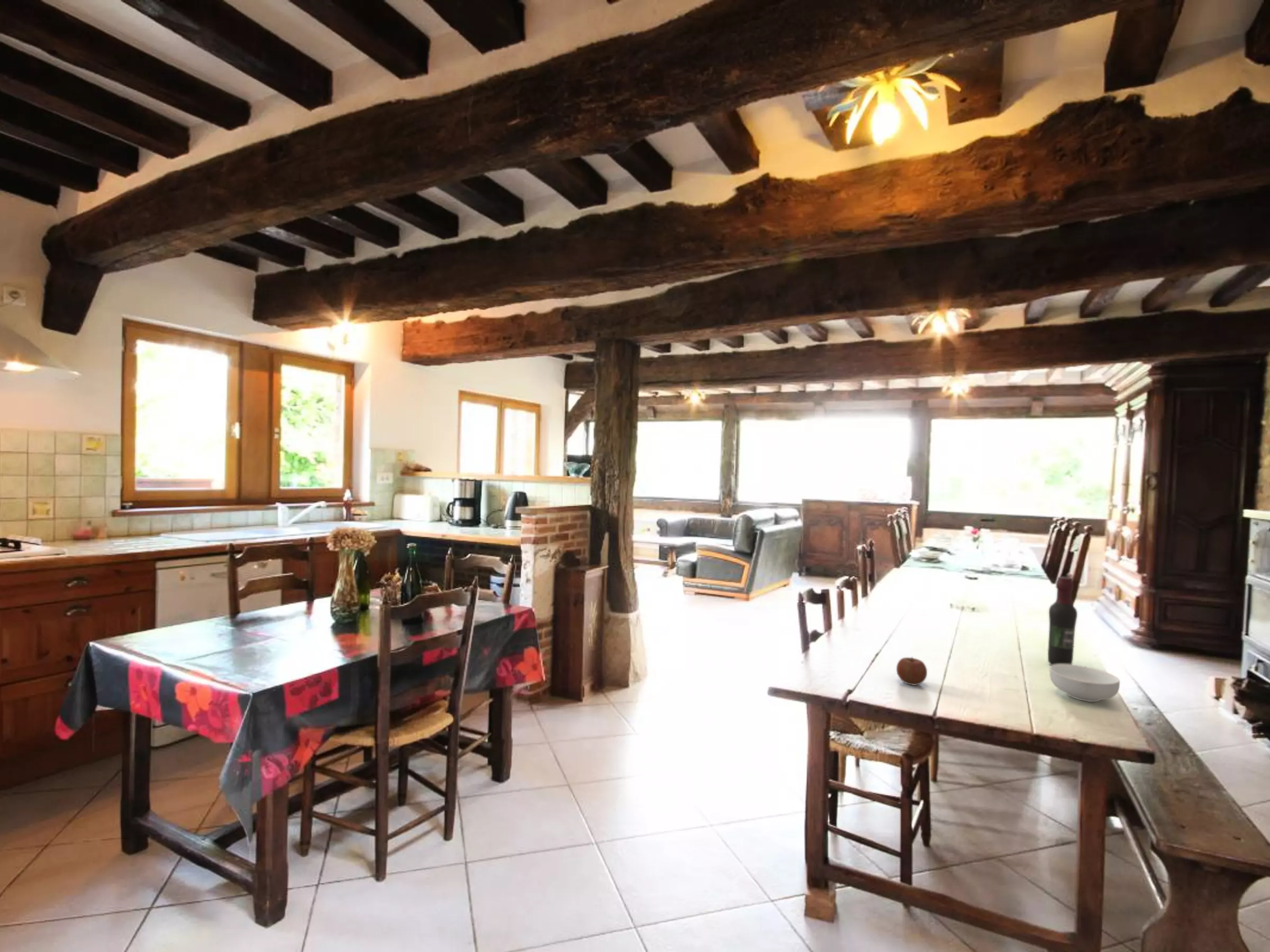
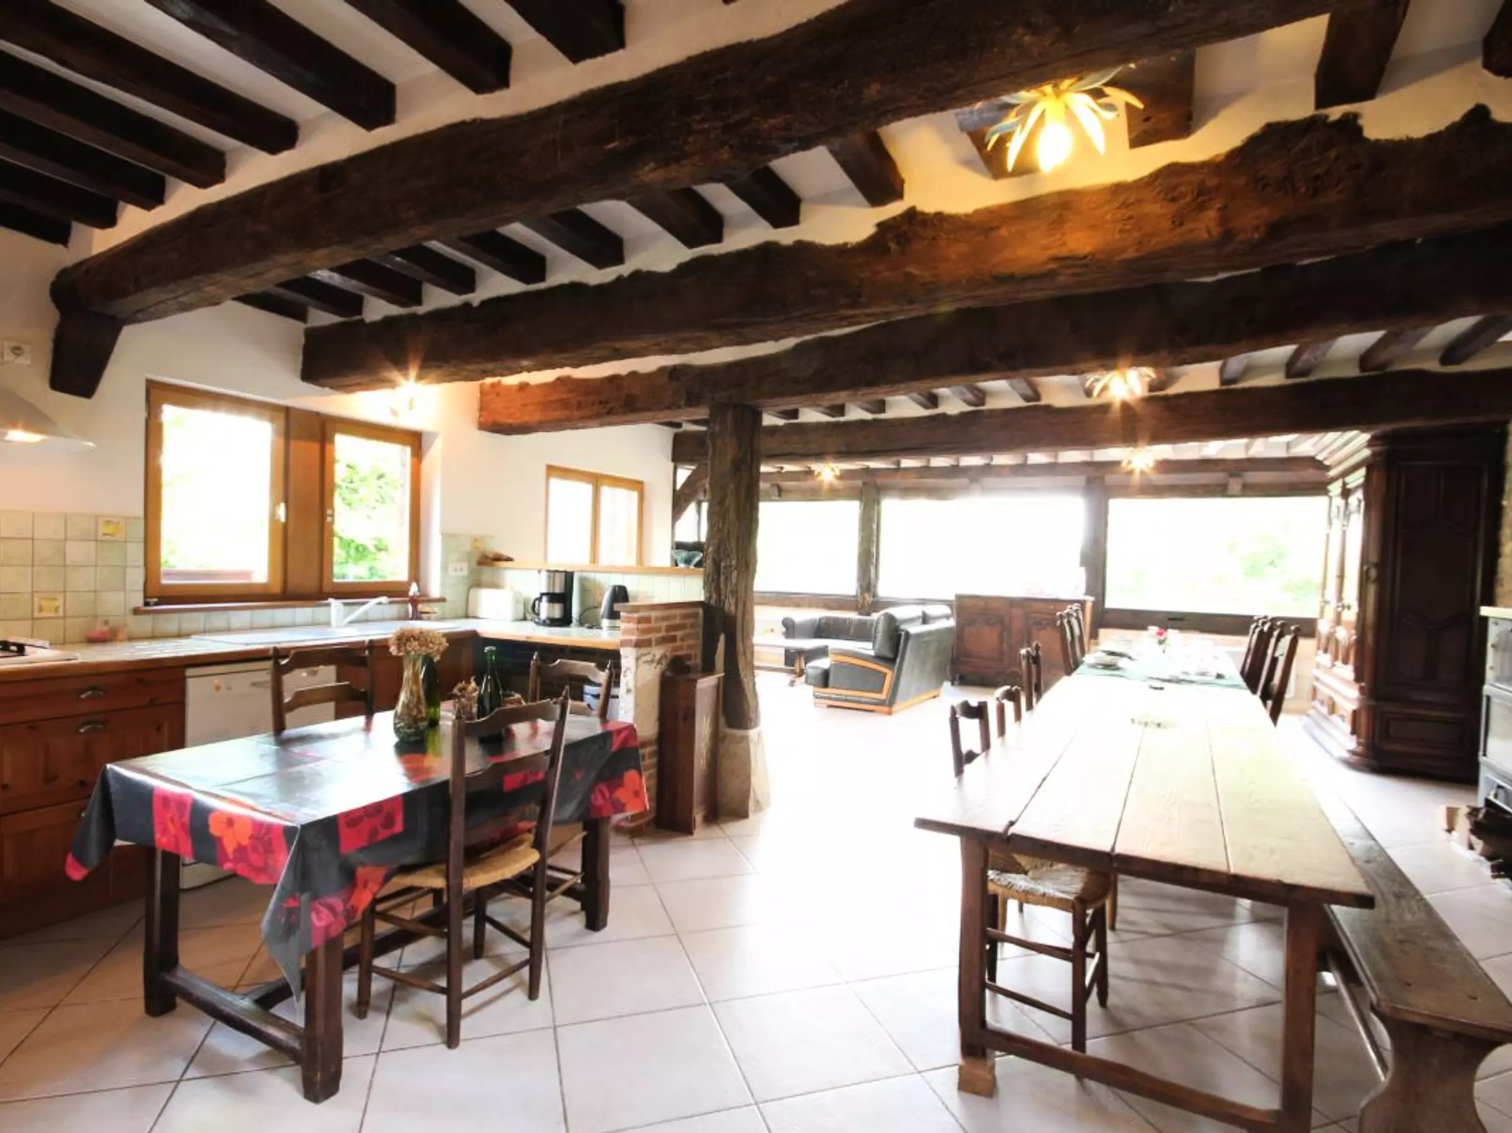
- cereal bowl (1083, 684)
- wine bottle (1062, 621)
- apple (911, 670)
